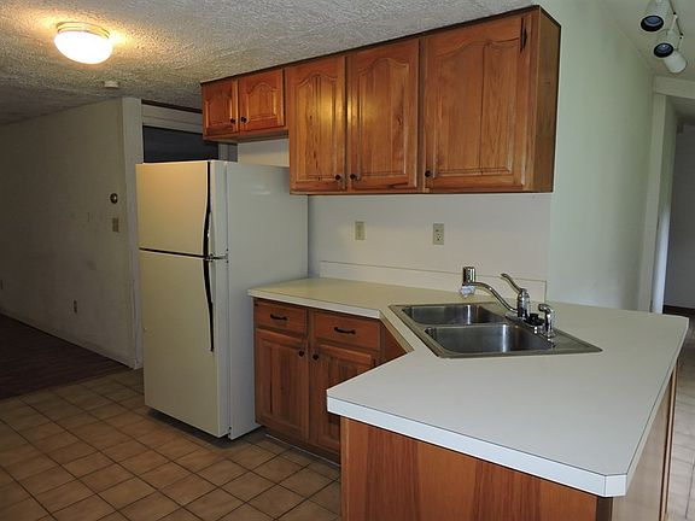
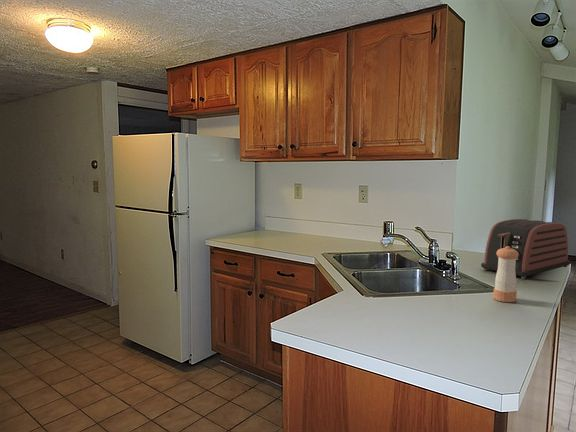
+ toaster (526, 245)
+ pepper shaker (506, 272)
